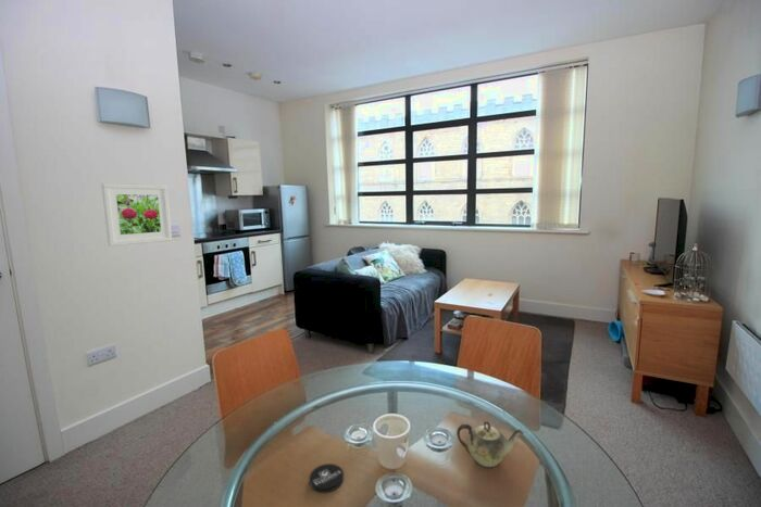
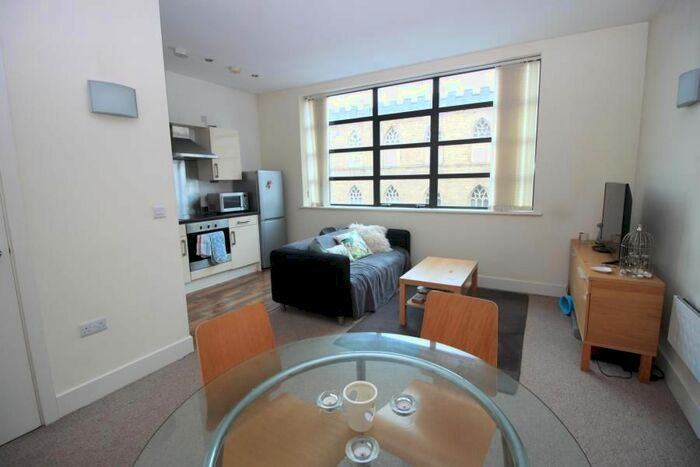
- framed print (139, 214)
- teapot (489, 441)
- coaster (326, 477)
